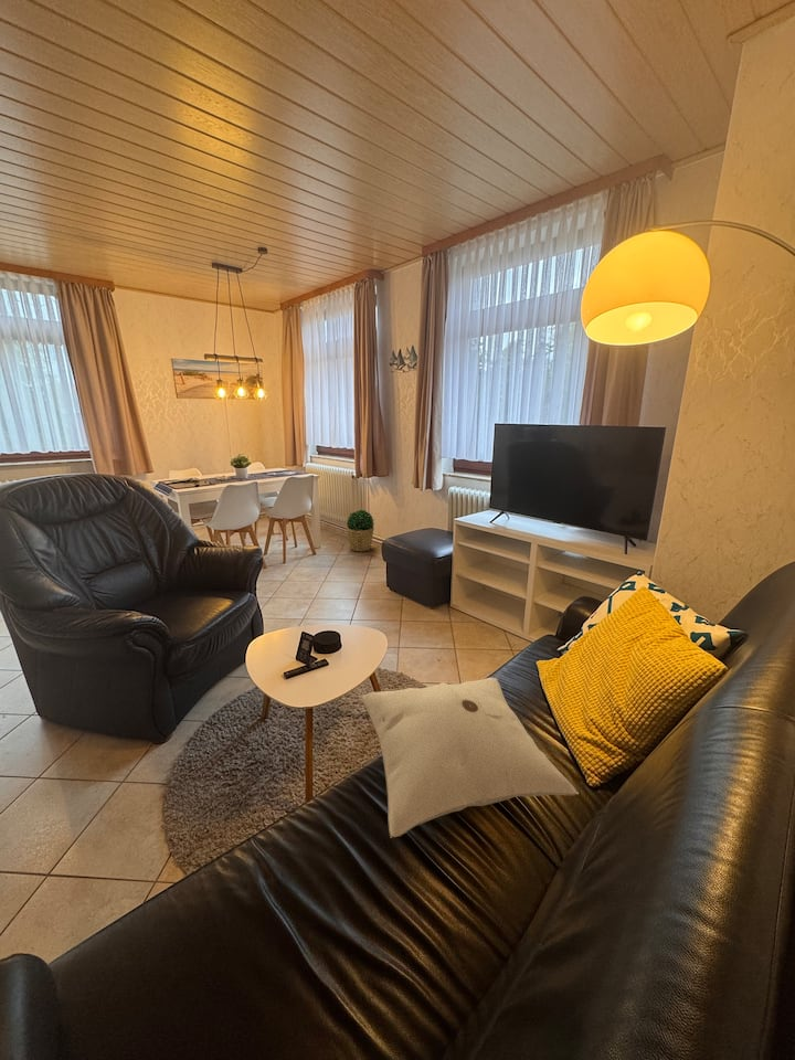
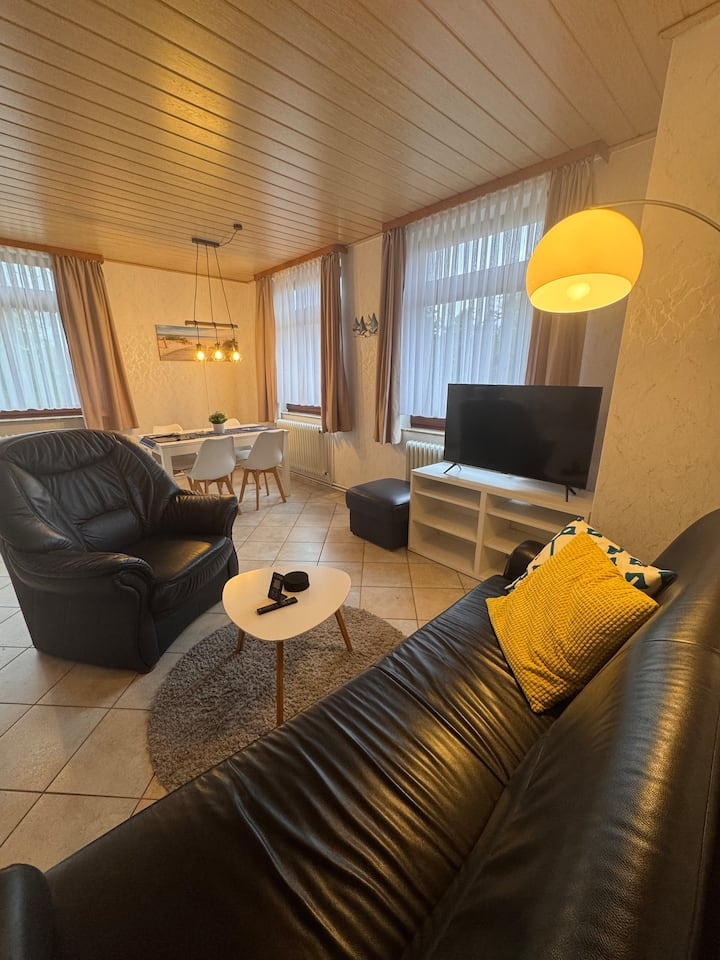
- cushion (455, 739)
- potted plant (360, 529)
